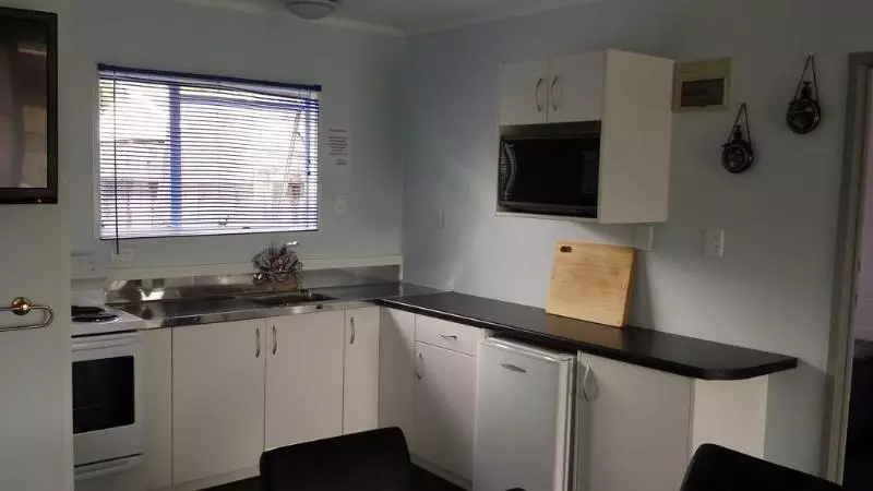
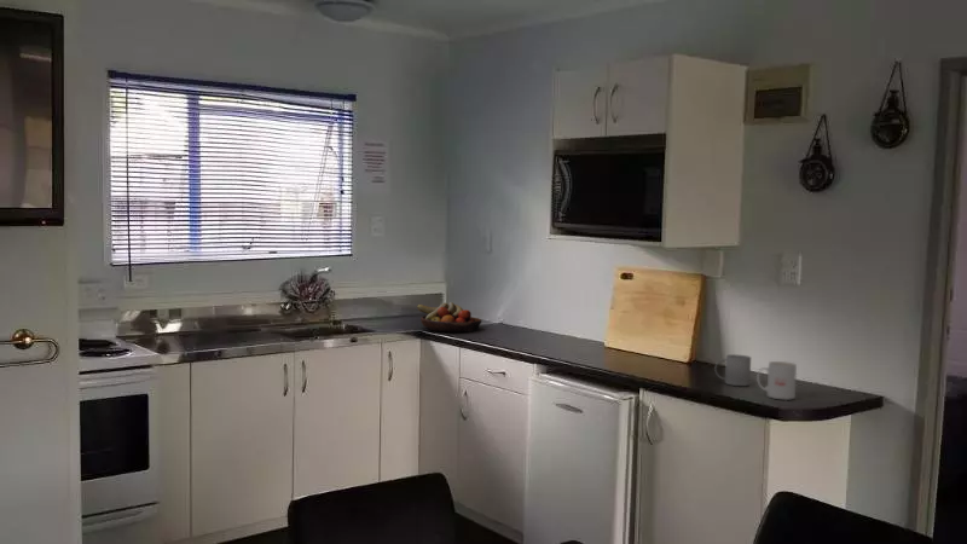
+ mug (733, 369)
+ fruit bowl (450, 316)
+ mug (776, 380)
